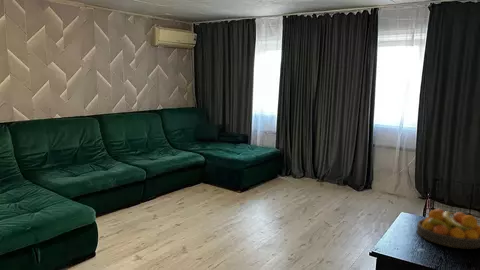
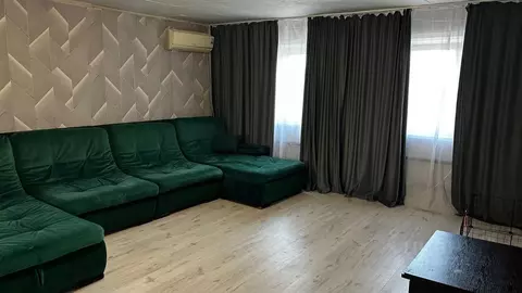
- fruit bowl (450, 224)
